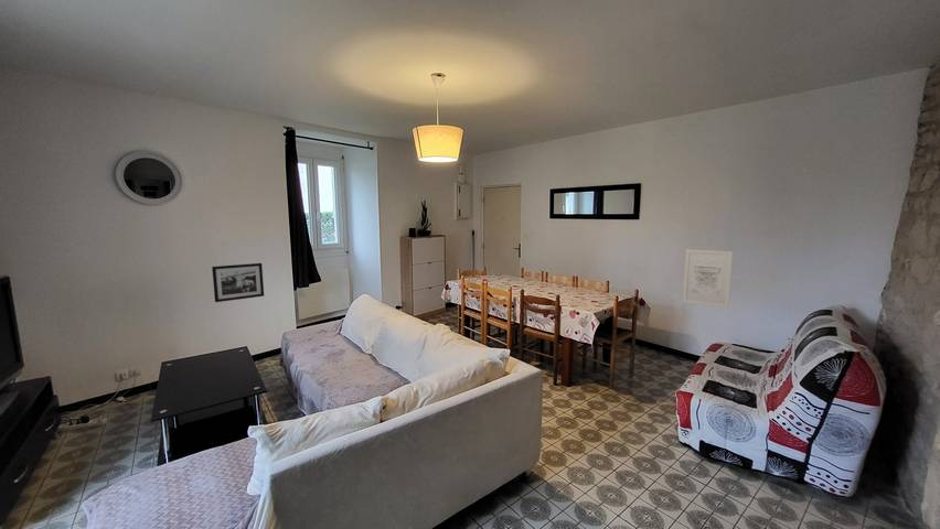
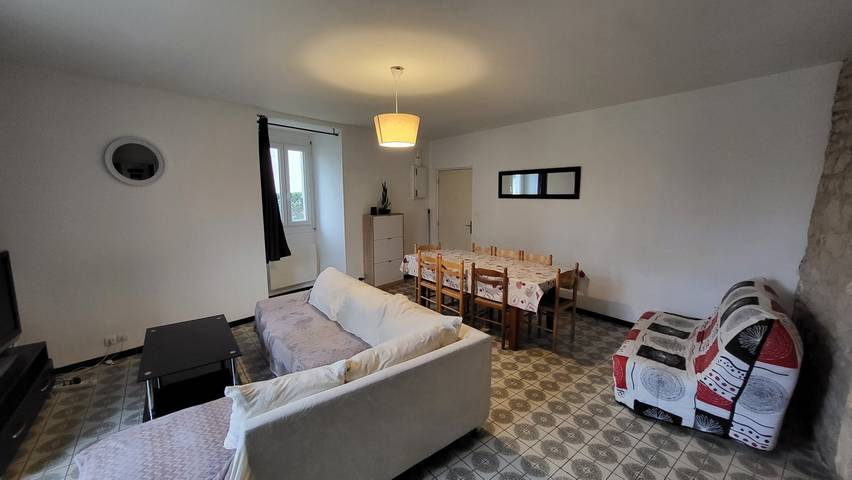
- wall art (706, 278)
- picture frame (238, 281)
